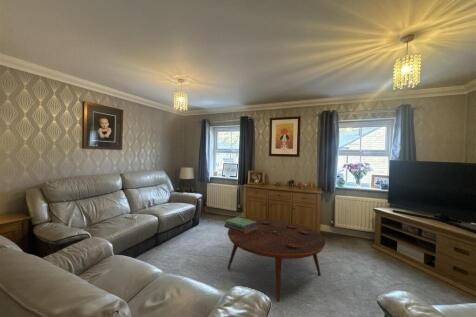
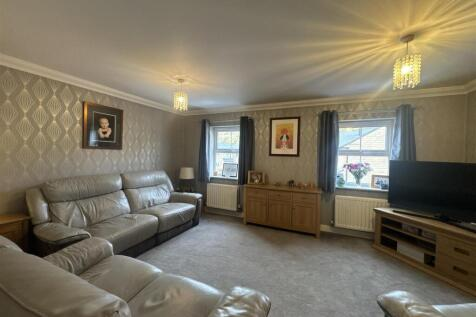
- stack of books (240, 223)
- coffee table (274, 251)
